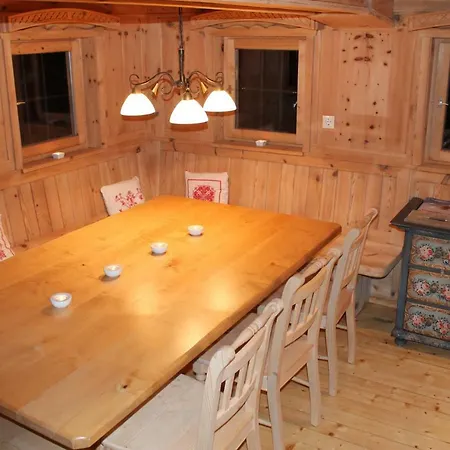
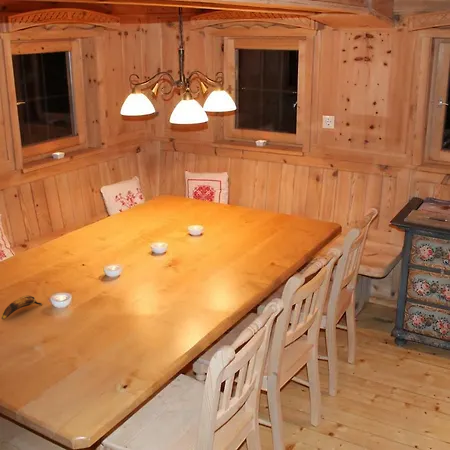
+ banana (20, 304)
